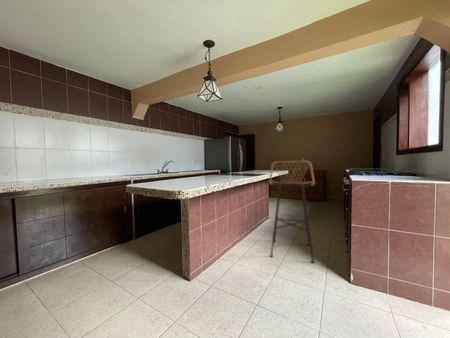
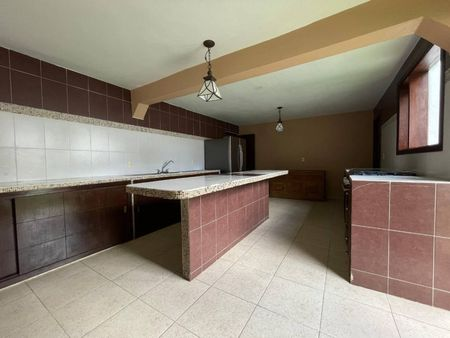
- bar stool (303, 205)
